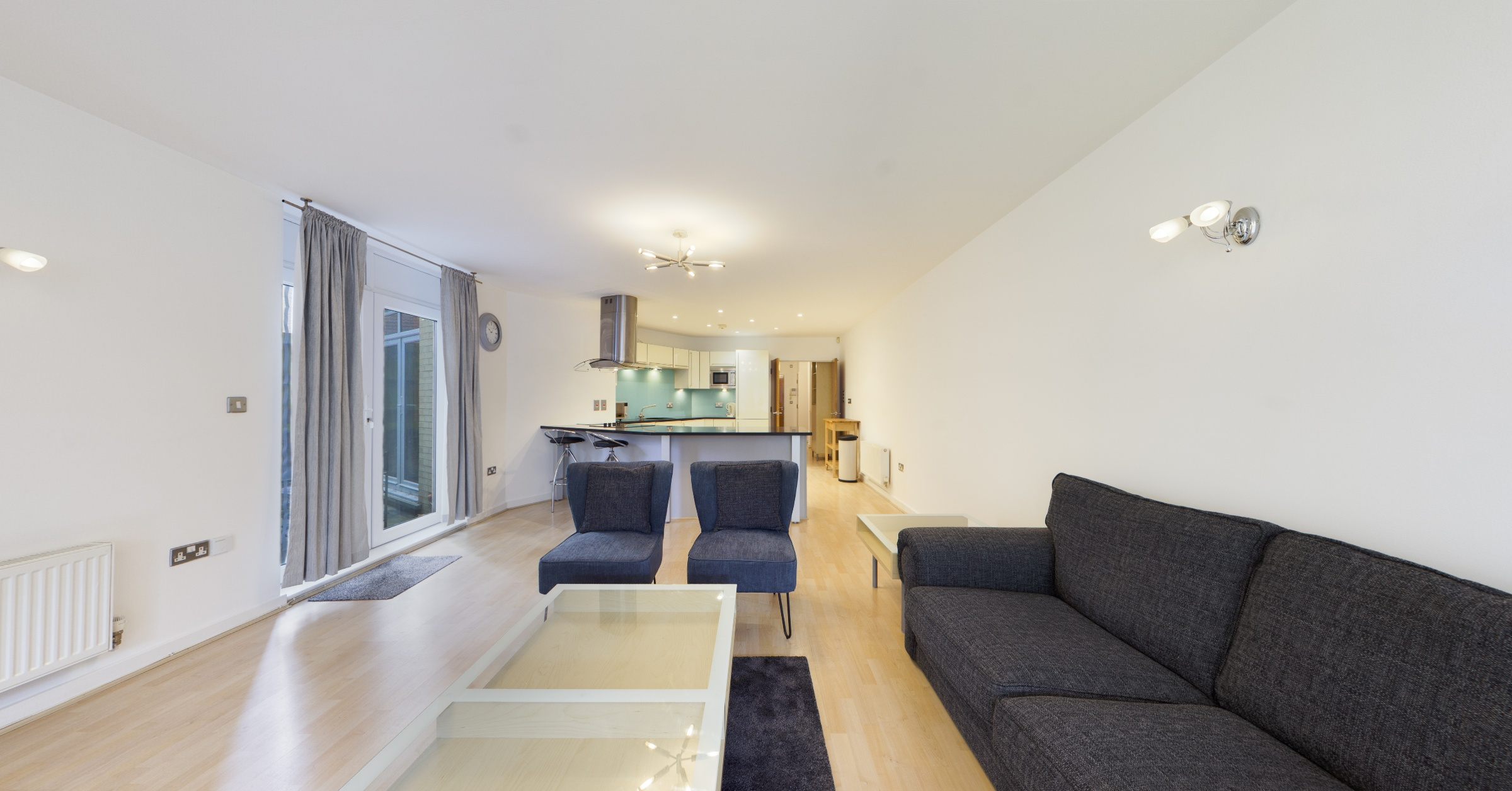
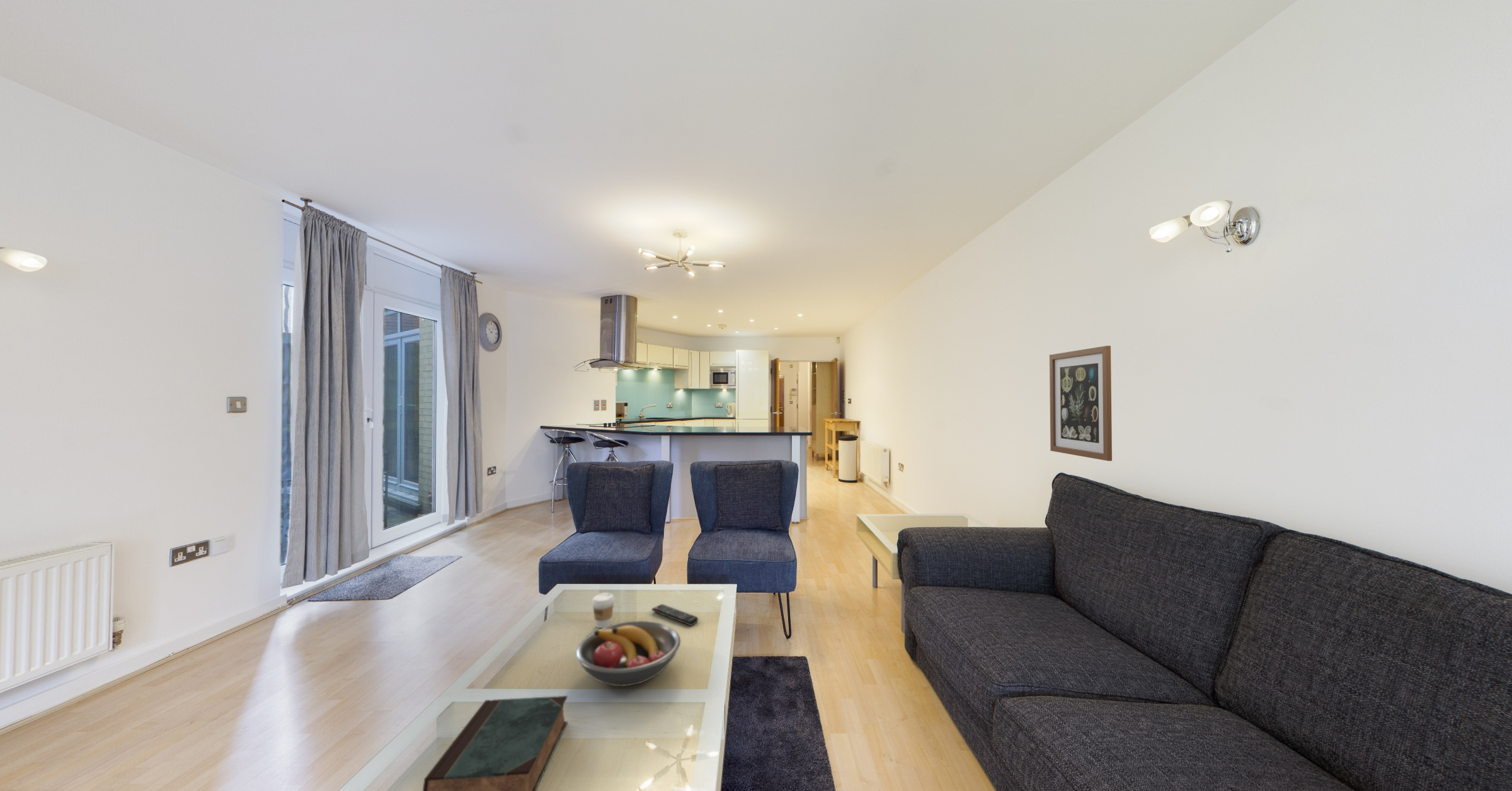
+ wall art (1077, 402)
+ remote control (674, 615)
+ book (503, 747)
+ coffee cup (603, 610)
+ fruit bowl (629, 654)
